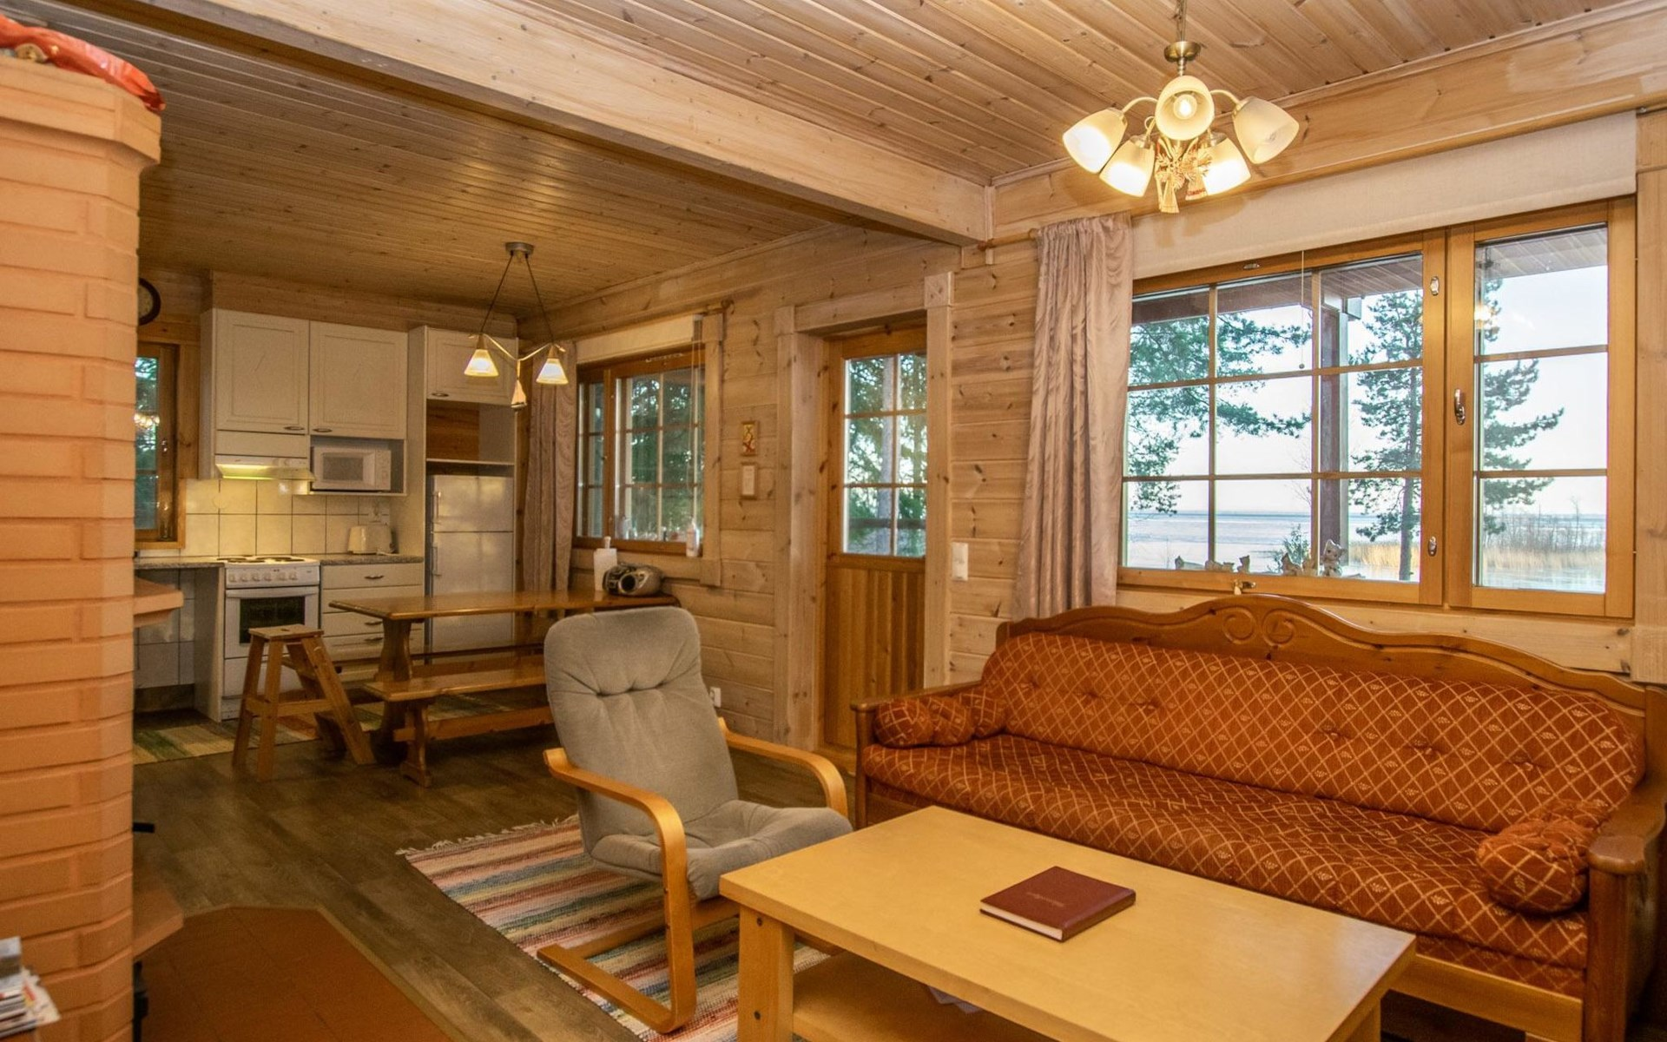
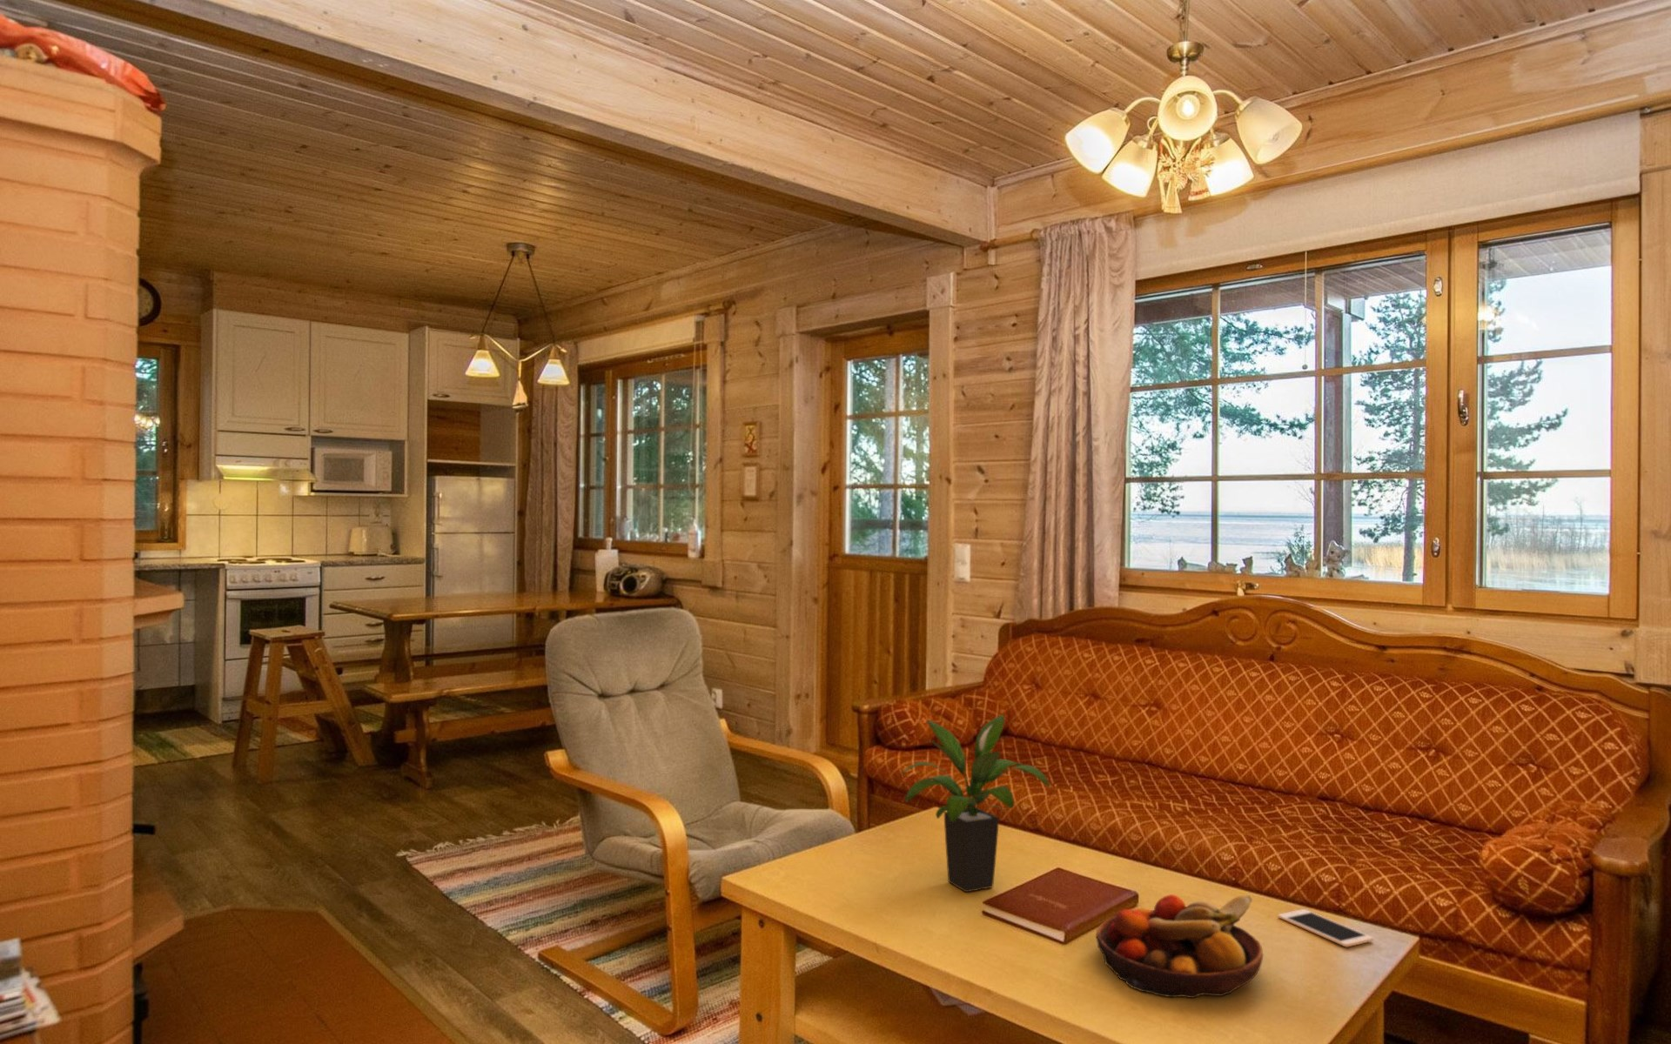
+ fruit bowl (1178, 932)
+ potted plant (972, 803)
+ cell phone (1323, 926)
